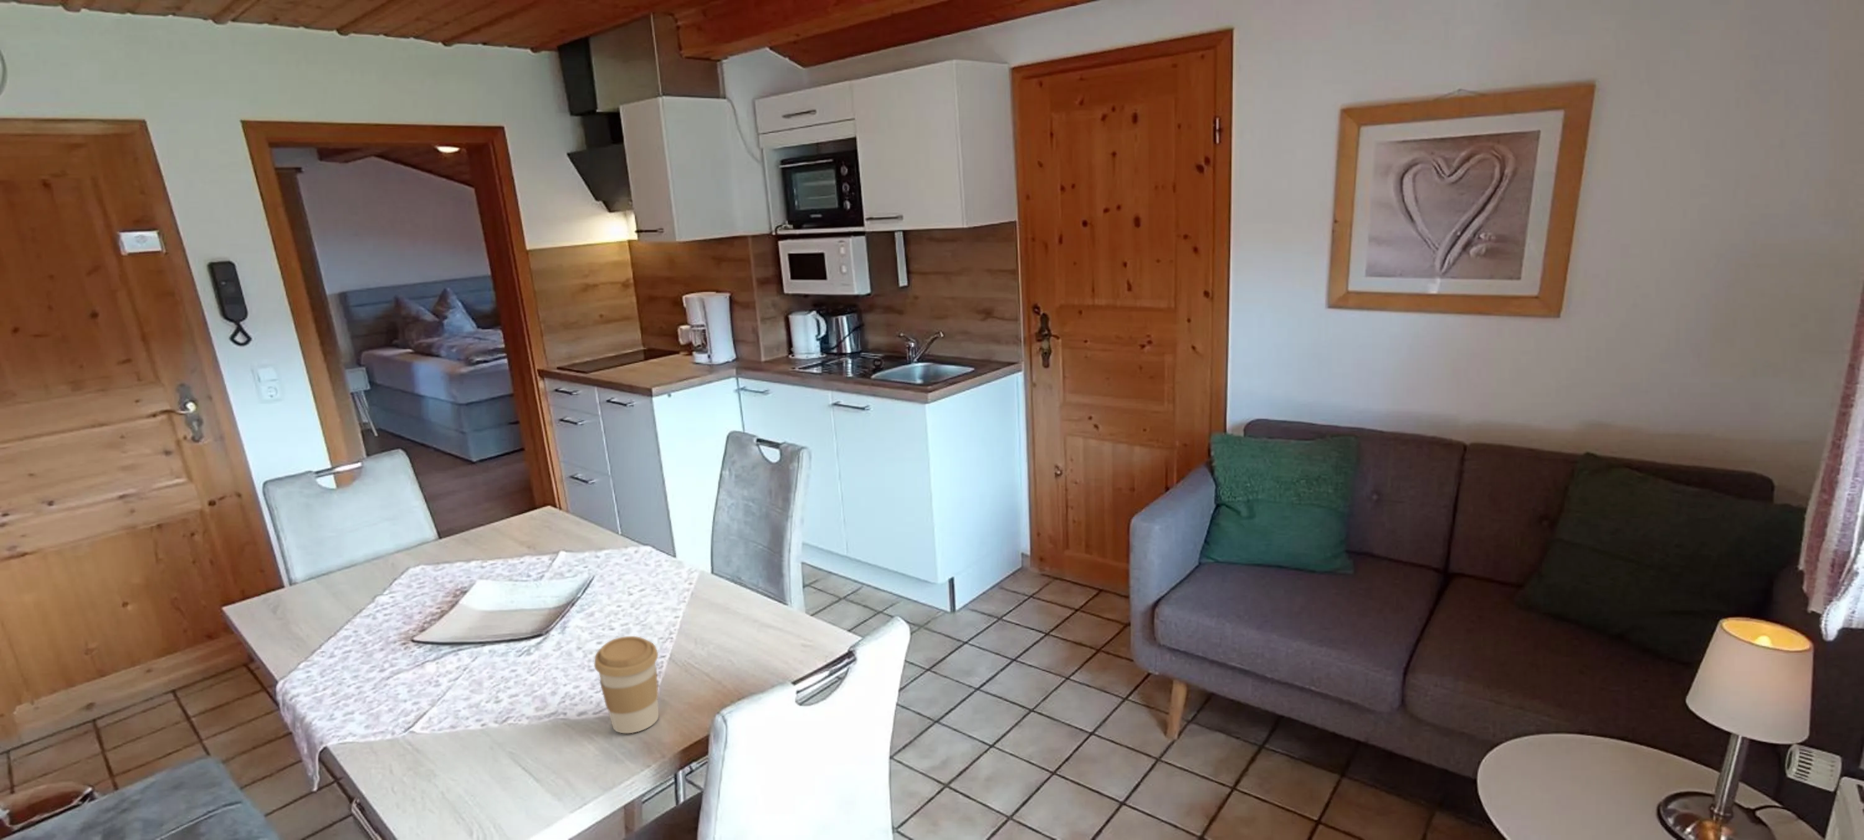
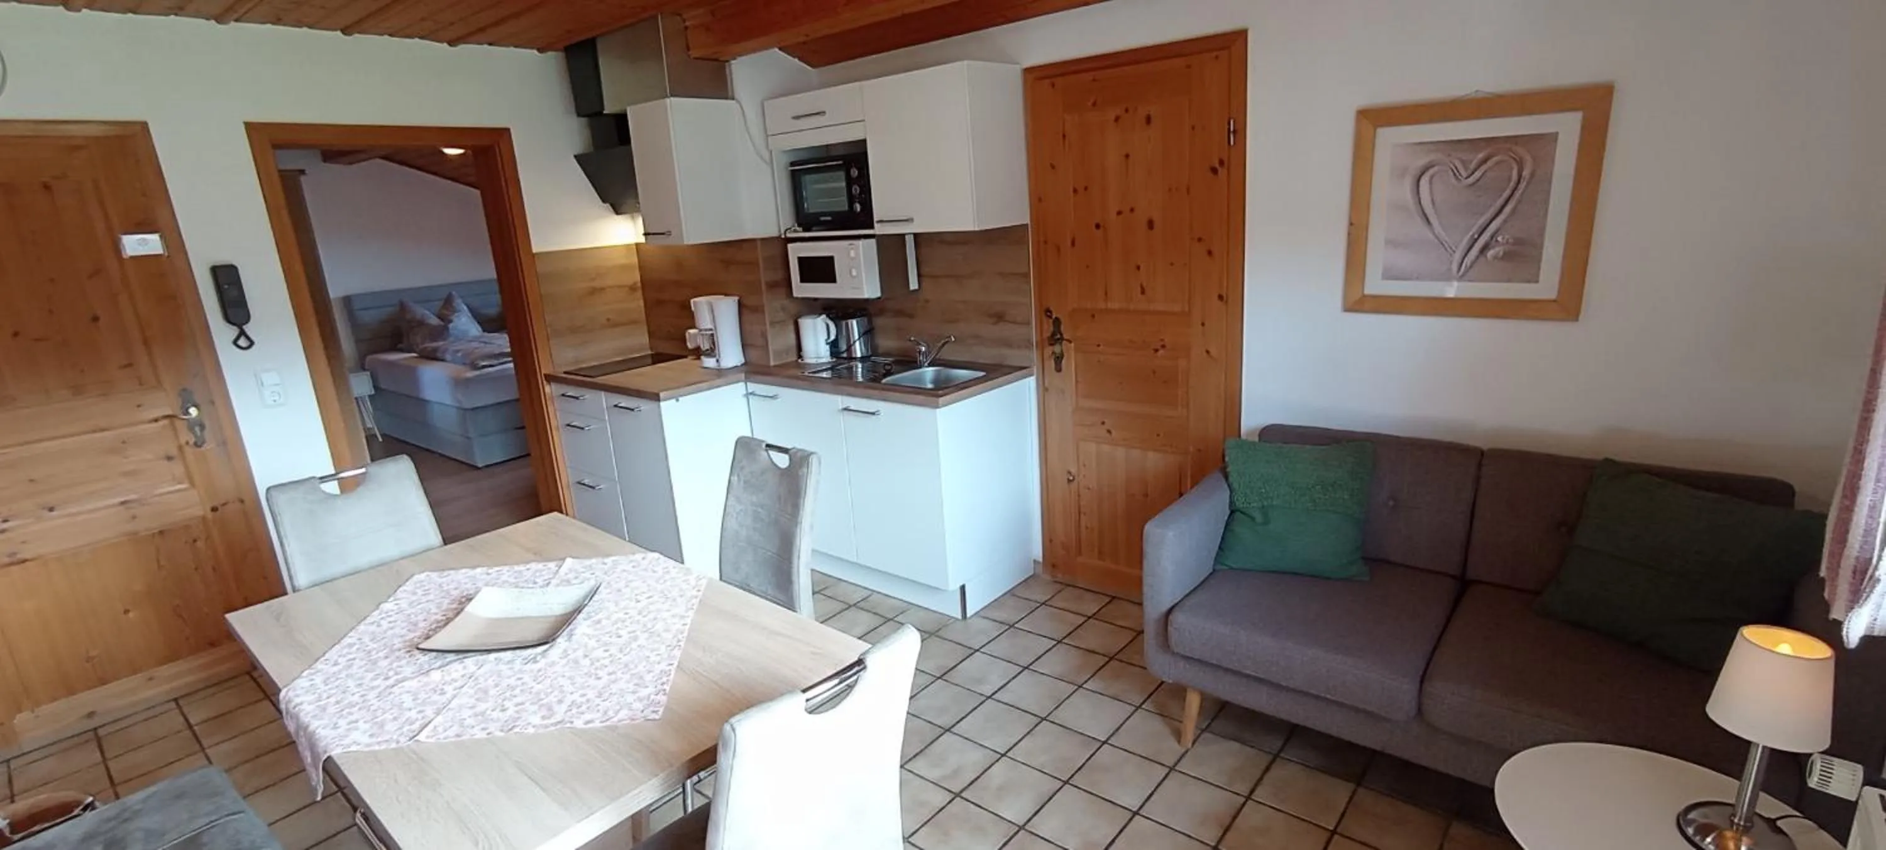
- coffee cup (630, 683)
